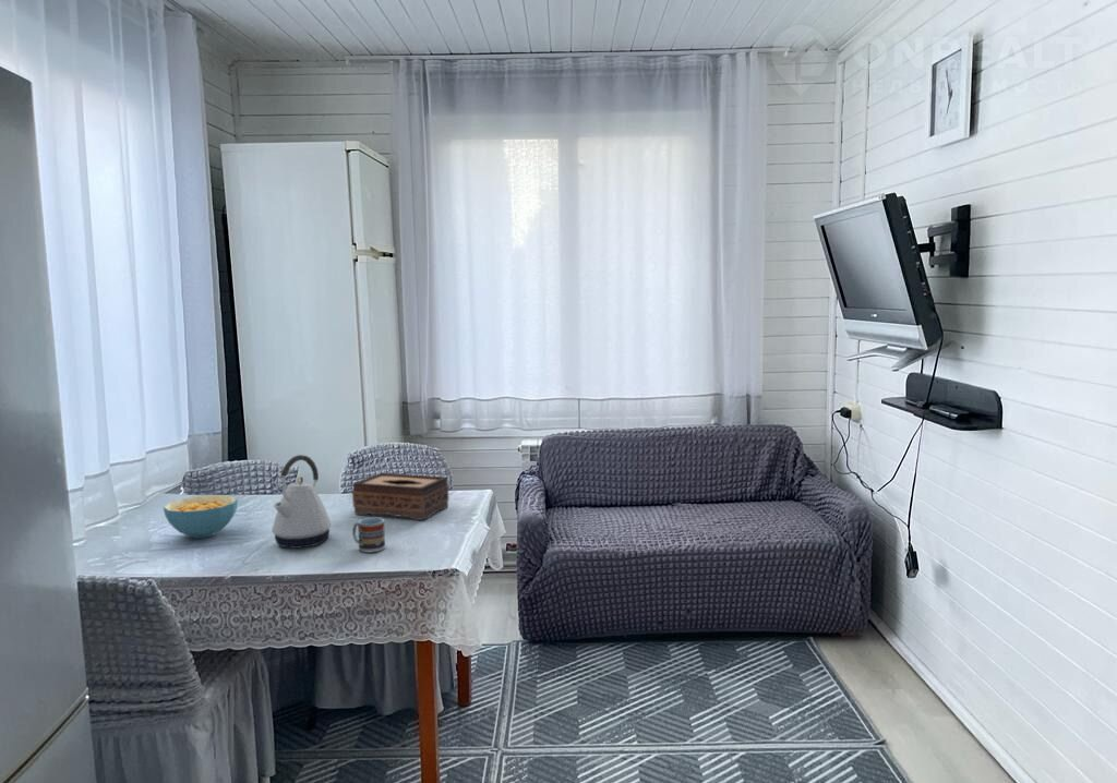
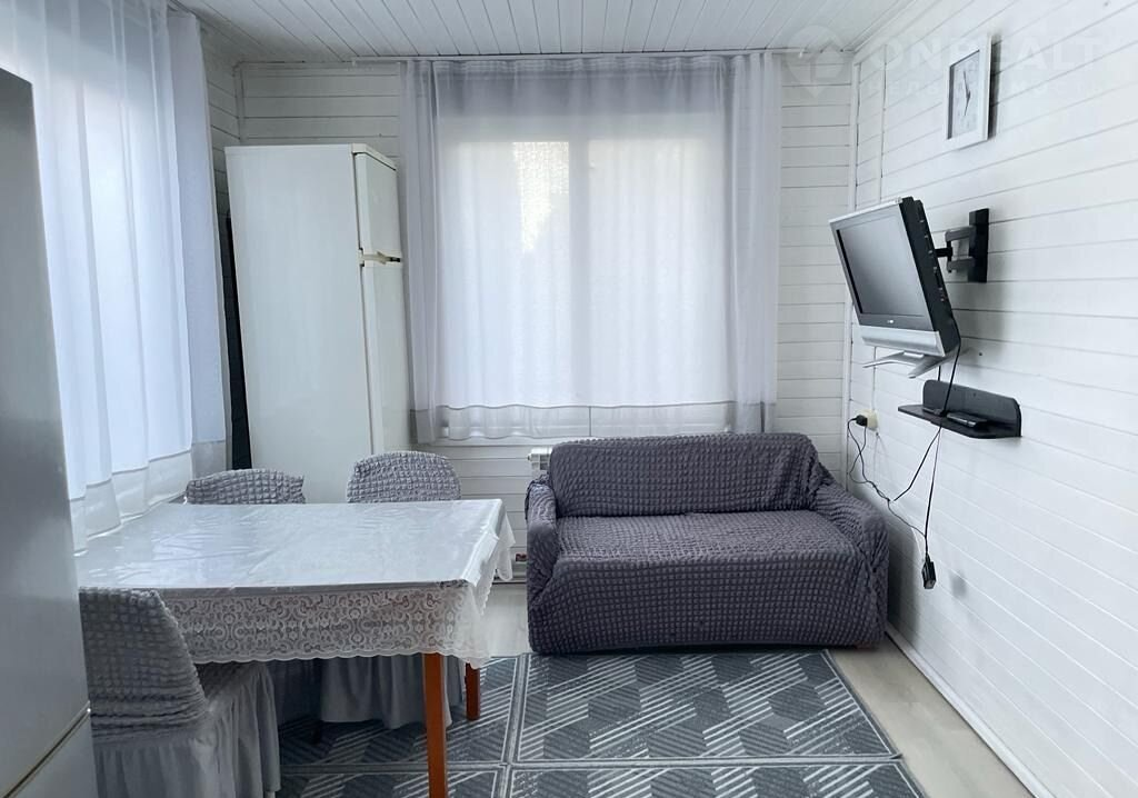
- tissue box (400, 495)
- cup (367, 533)
- cereal bowl (202, 518)
- kettle (299, 499)
